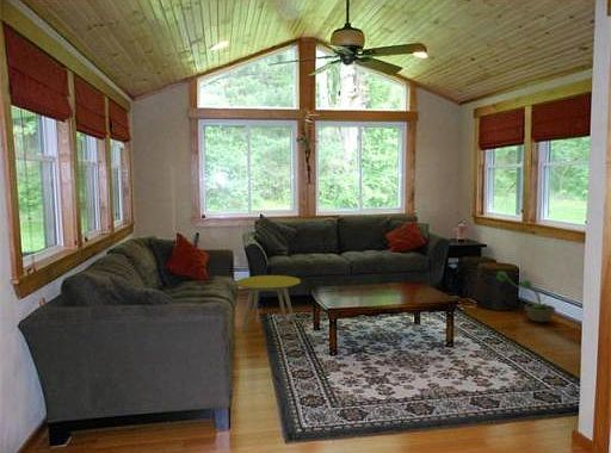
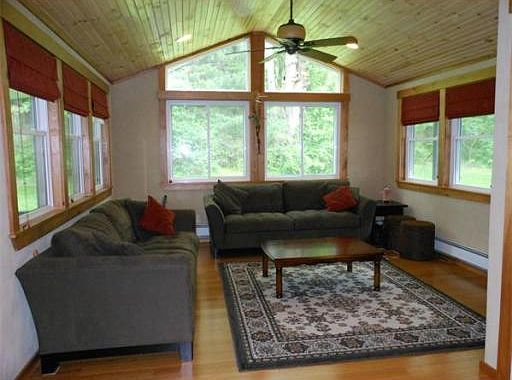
- decorative plant (523, 288)
- side table (279, 303)
